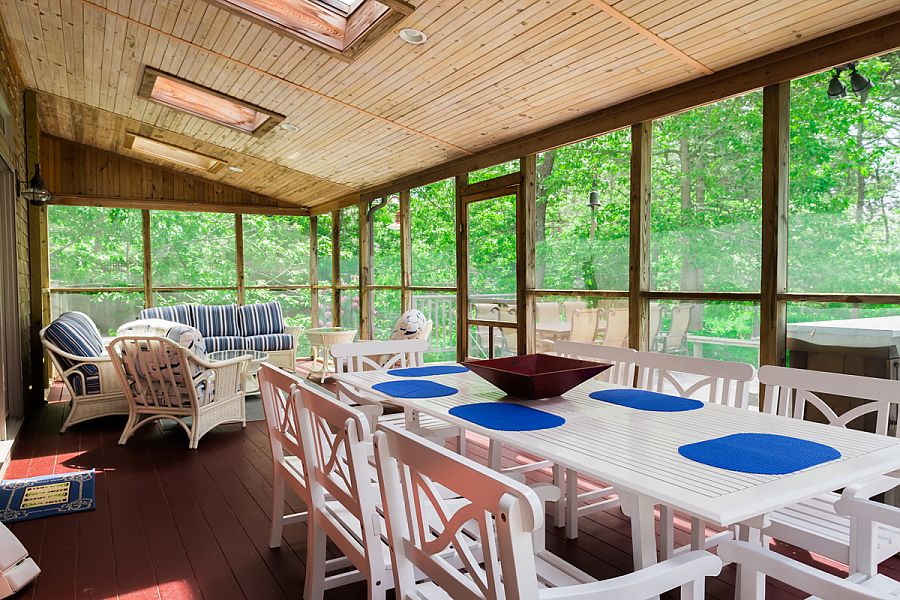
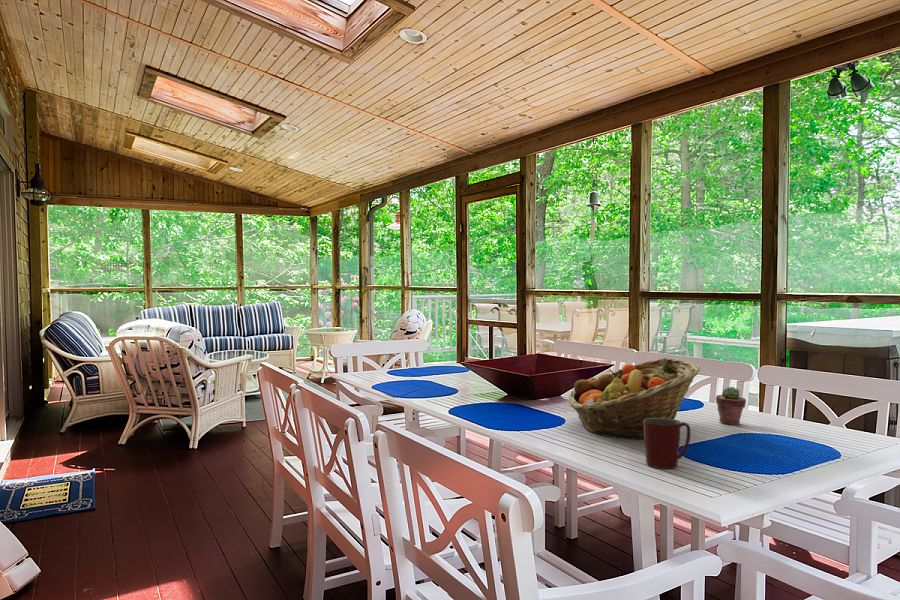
+ fruit basket (631, 393)
+ mug (667, 442)
+ potted succulent (730, 404)
